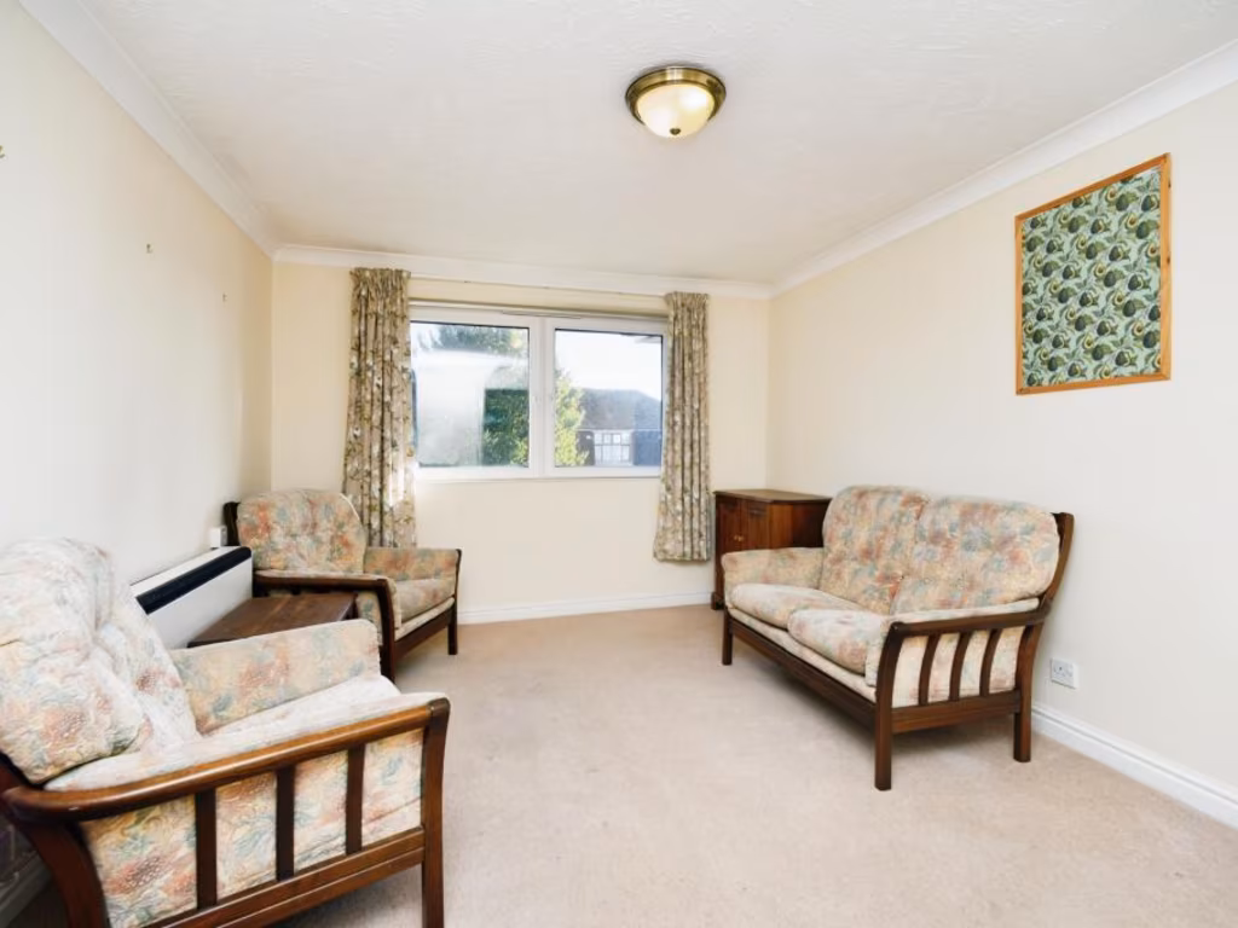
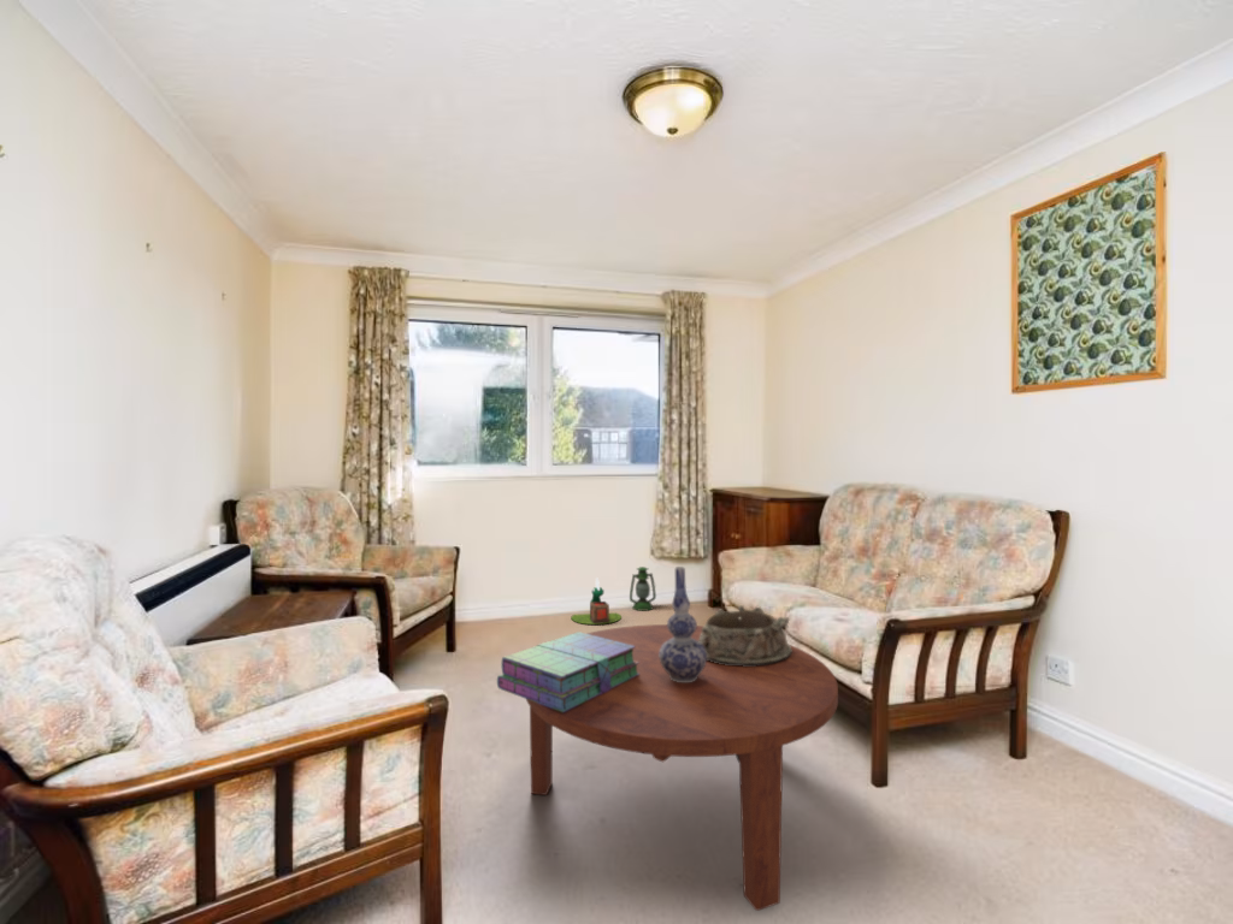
+ lantern (643, 587)
+ stack of books (570, 665)
+ plant pot (596, 597)
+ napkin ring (743, 633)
+ coffee table (677, 733)
+ vase (682, 621)
